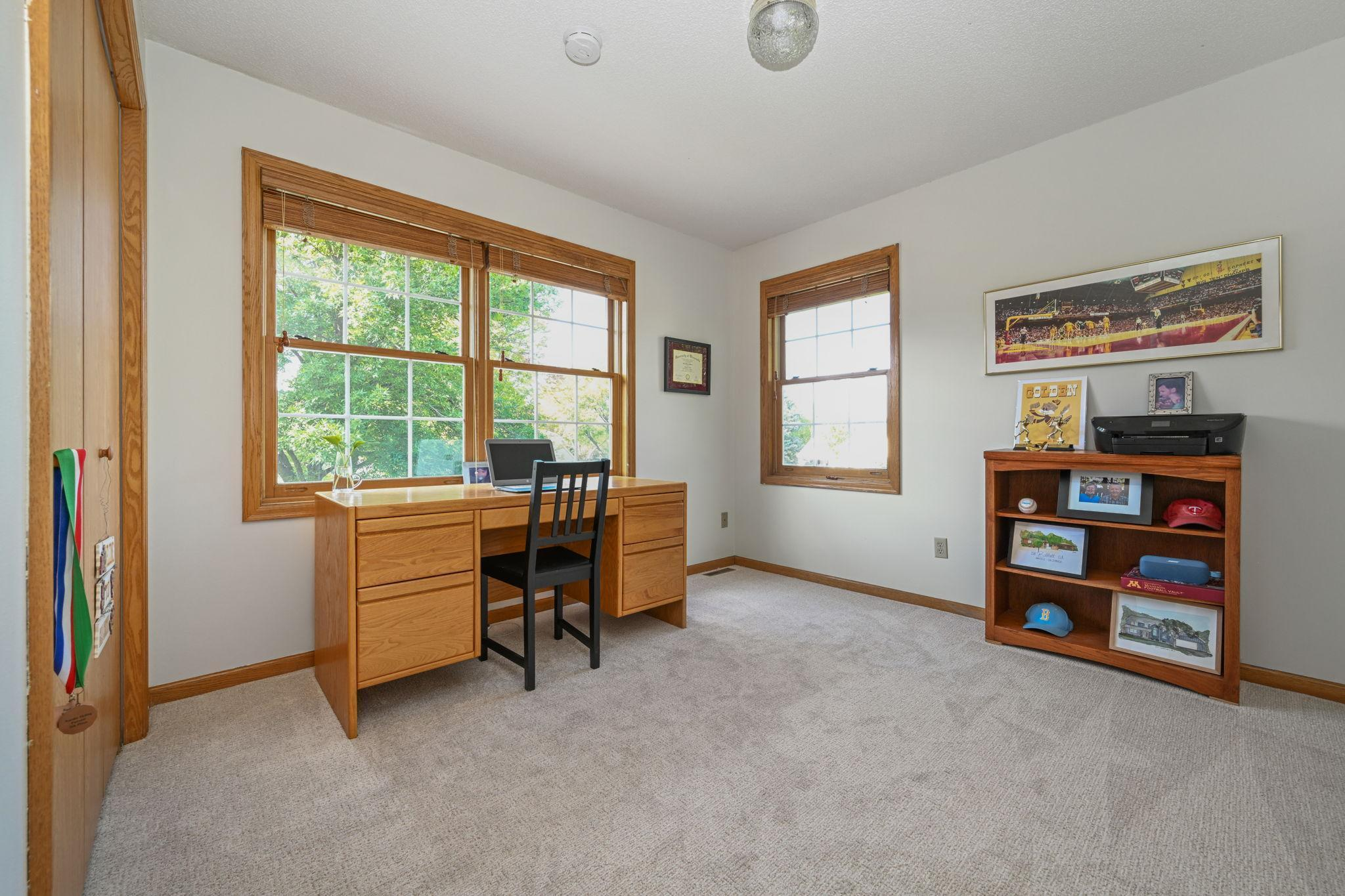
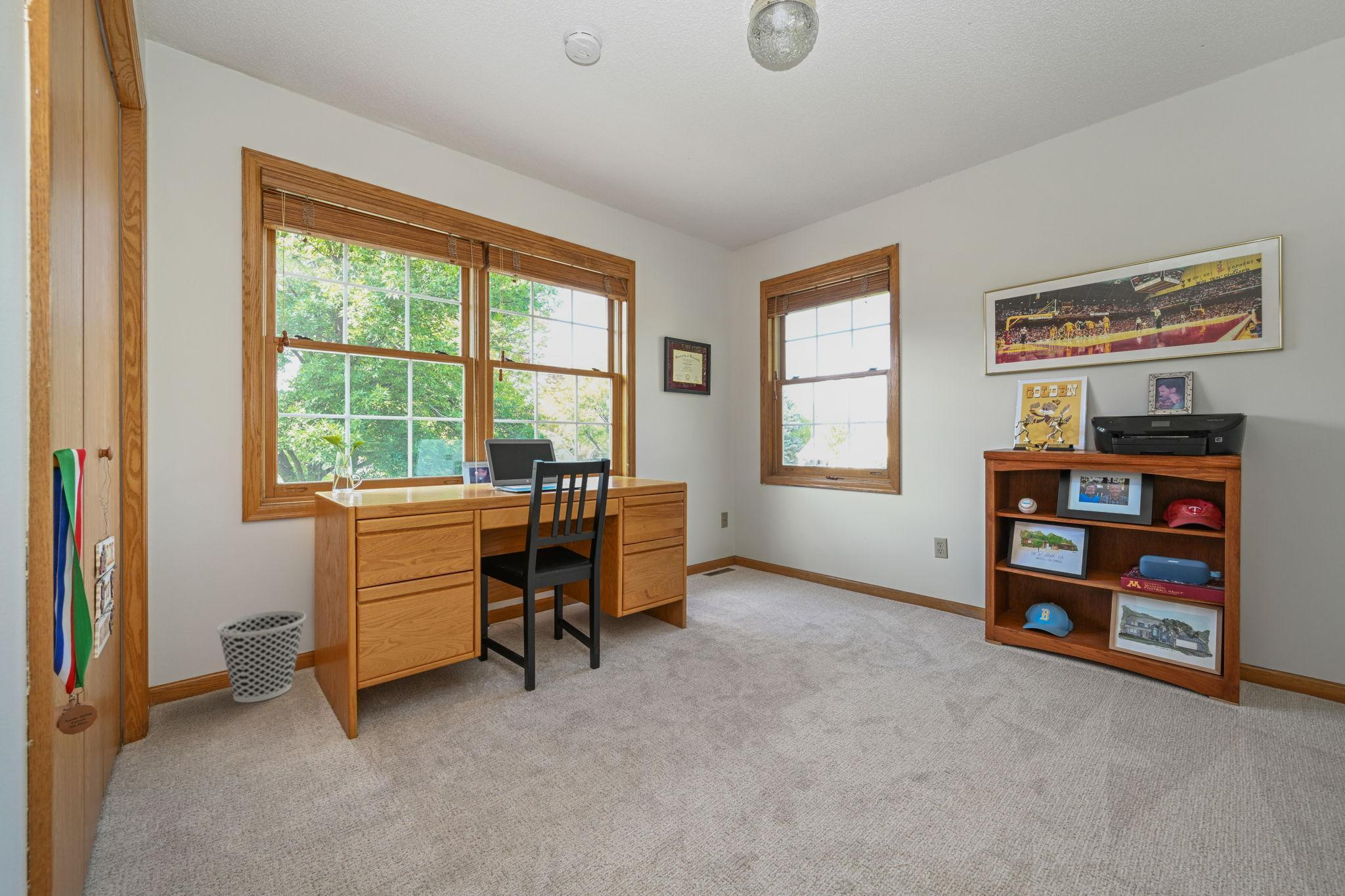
+ wastebasket (263, 656)
